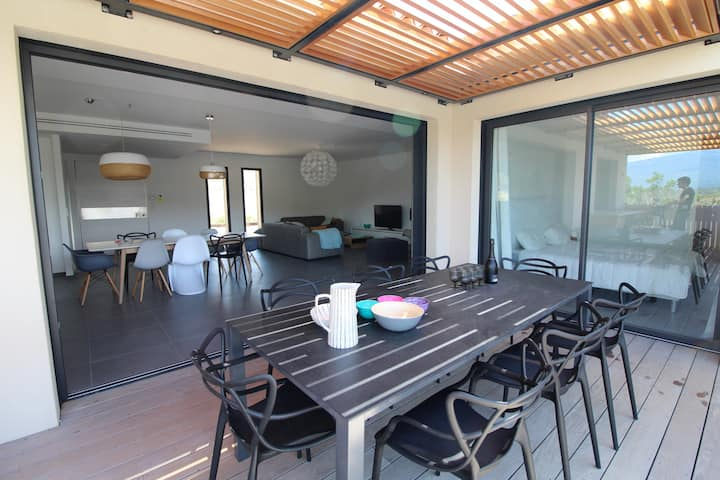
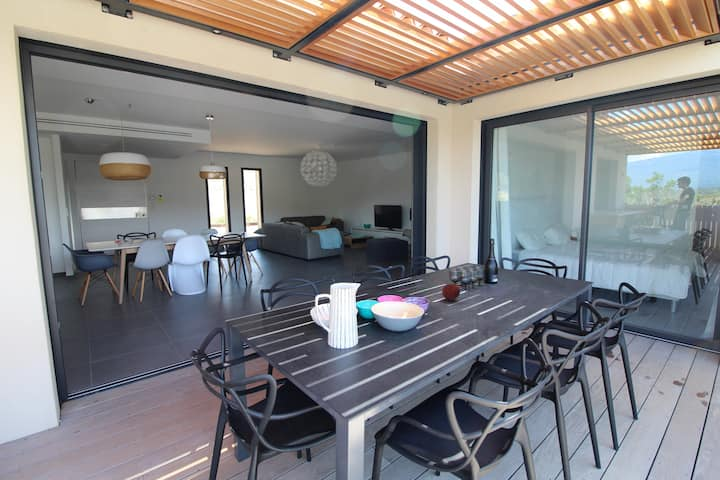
+ fruit (450, 291)
